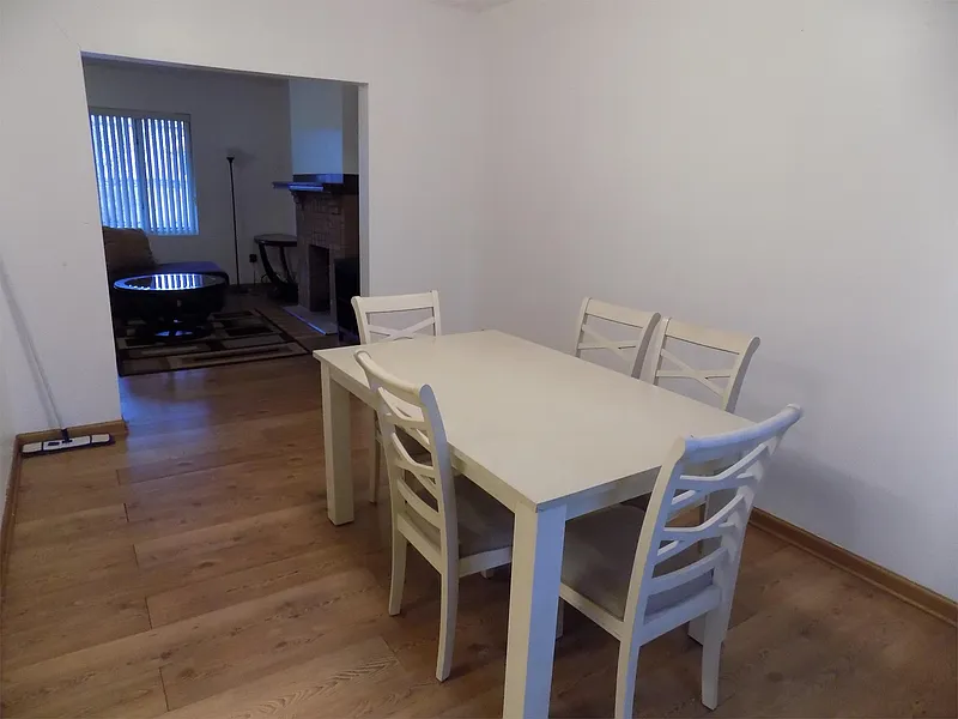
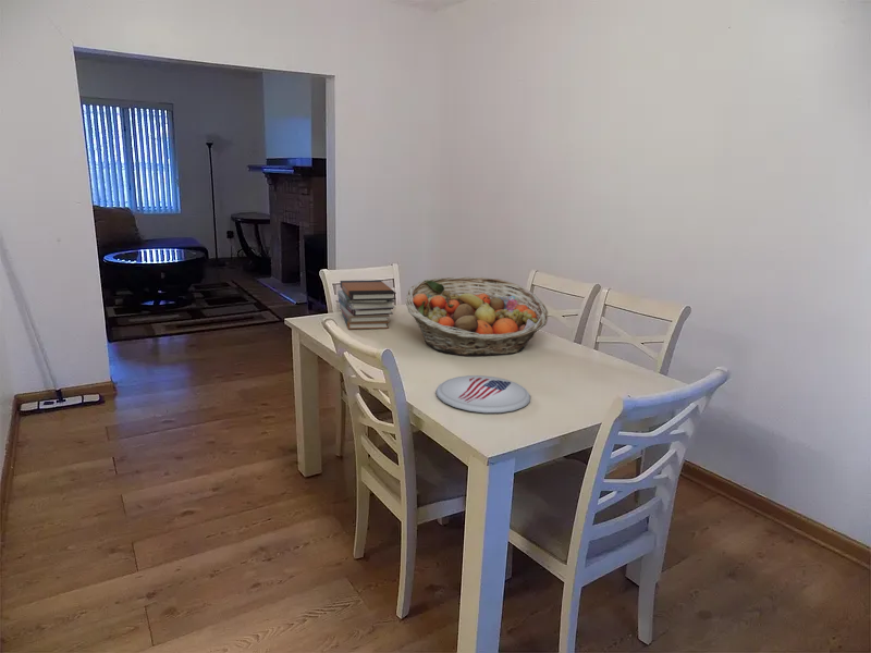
+ book stack (365, 303)
+ plate (482, 392)
+ fruit basket (476, 315)
